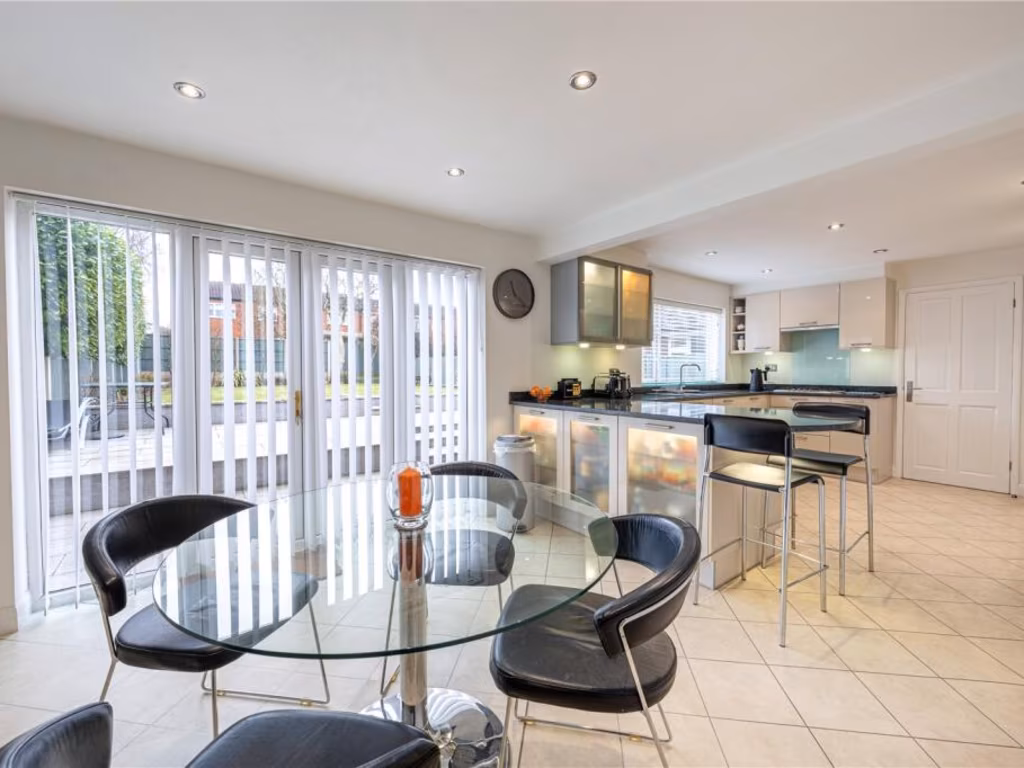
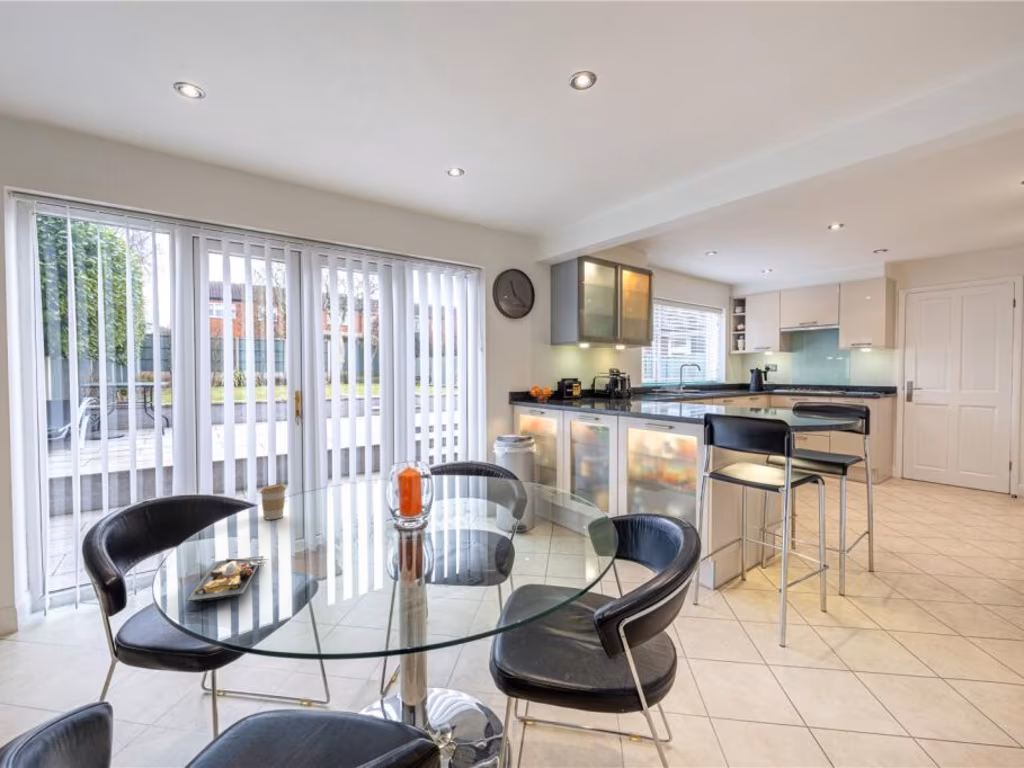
+ coffee cup (273, 500)
+ plate (234, 571)
